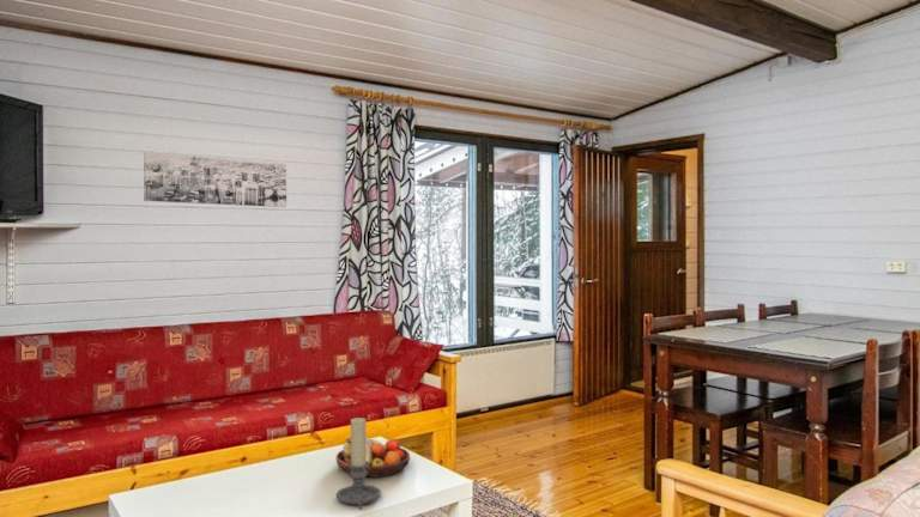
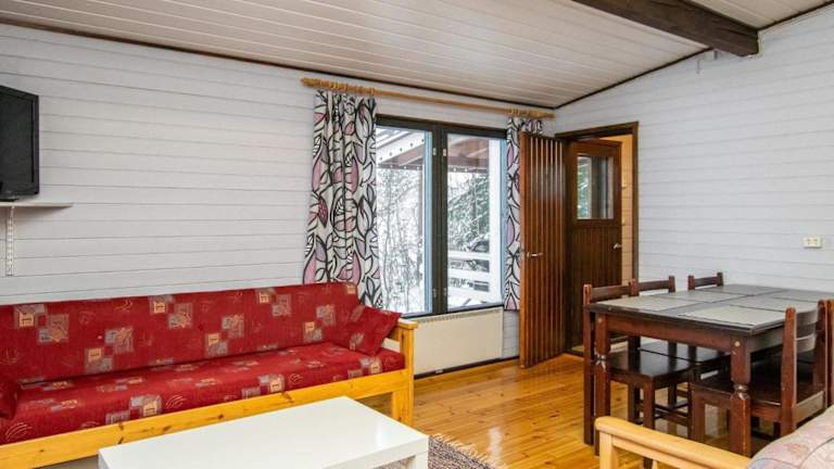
- candle holder (358, 460)
- fruit bowl (373, 451)
- wall art (219, 181)
